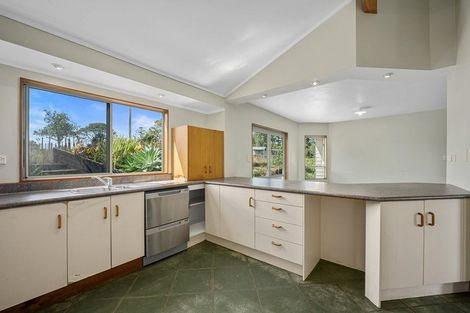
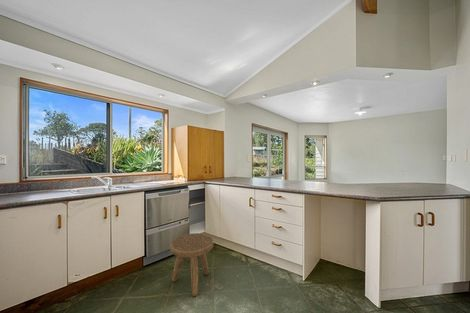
+ stool (192, 261)
